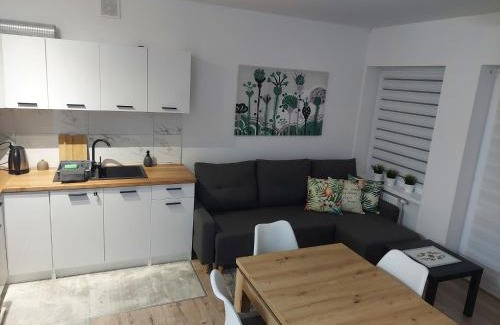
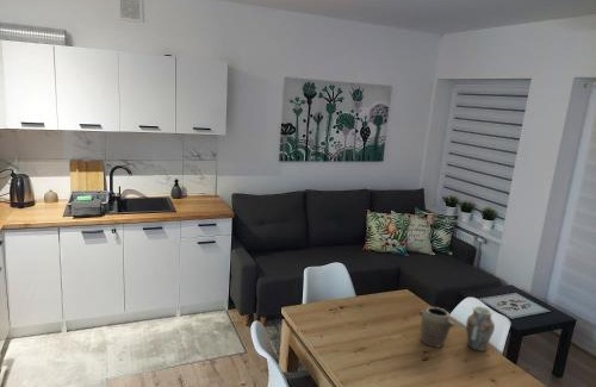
+ jar set (453, 325)
